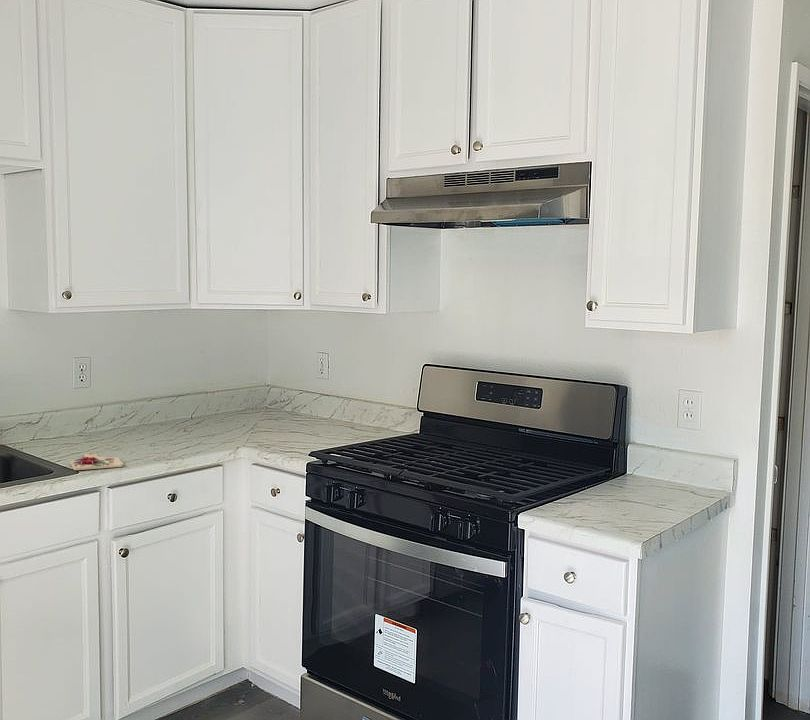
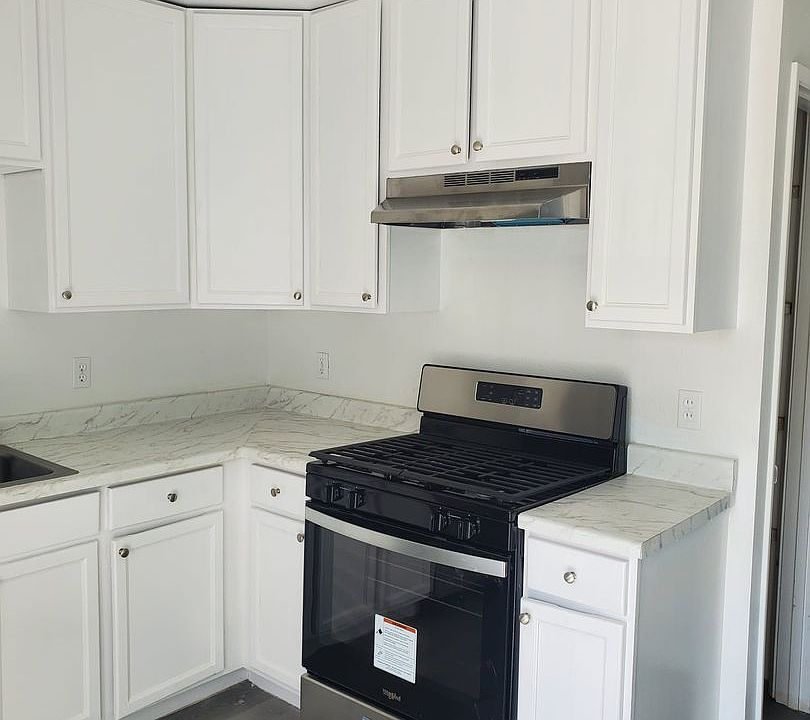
- cutting board (94, 457)
